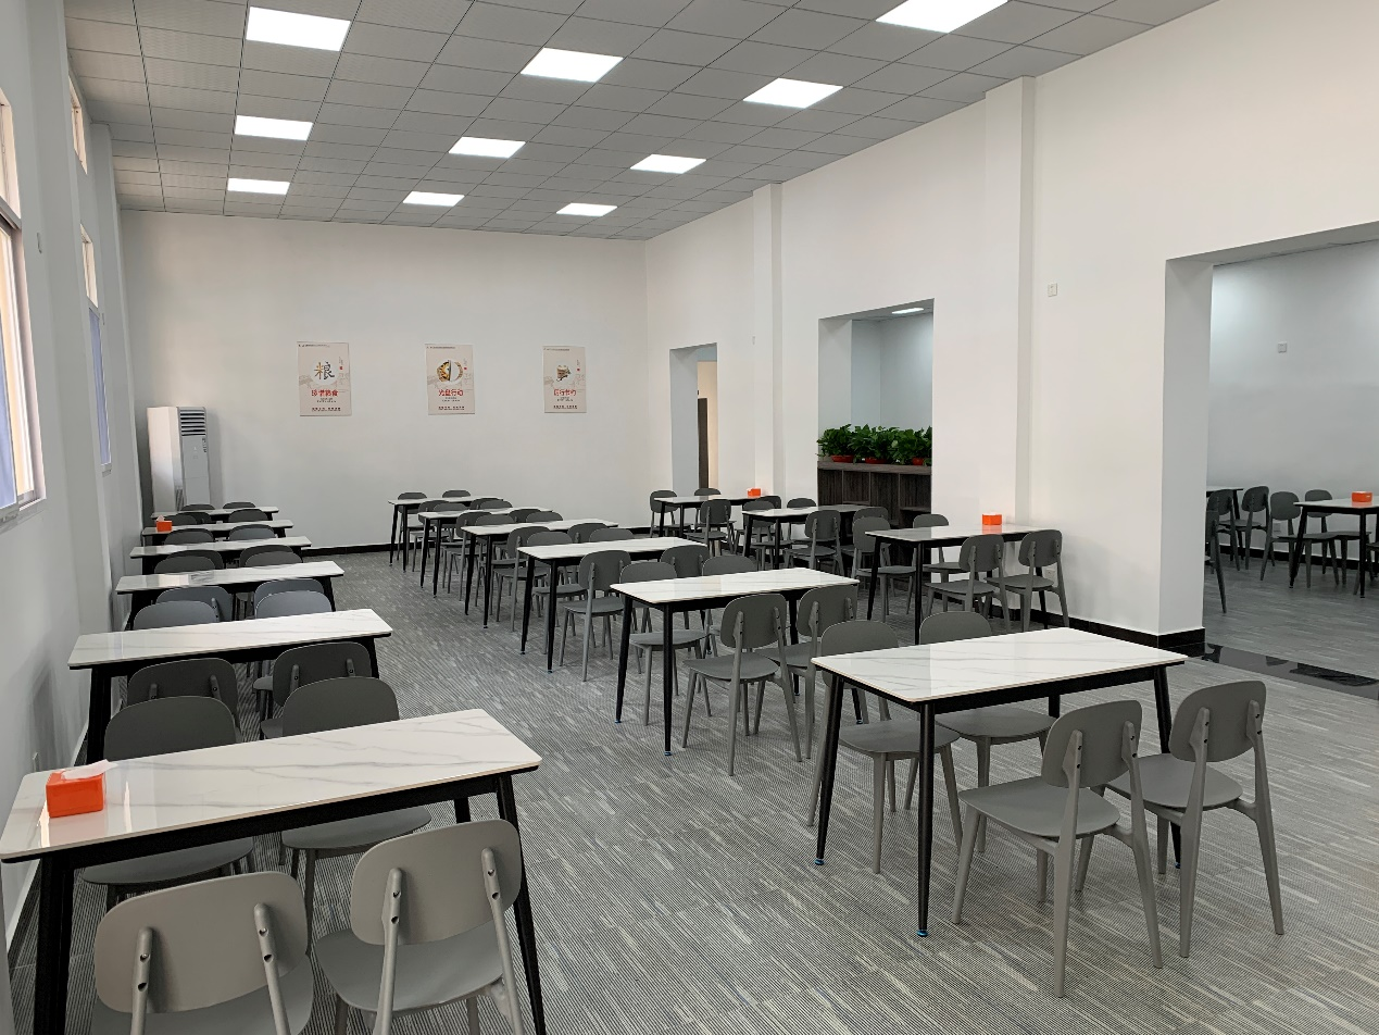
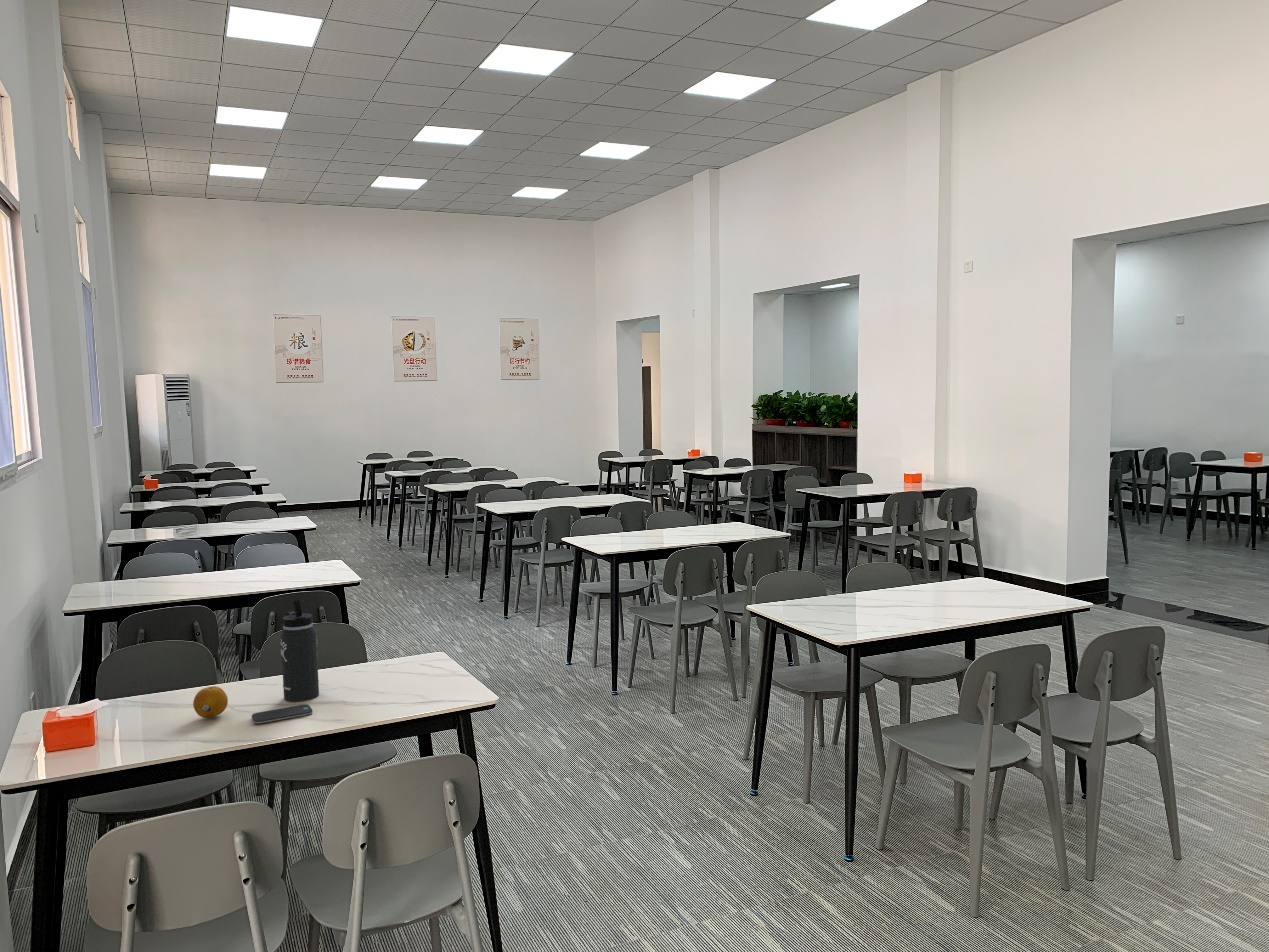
+ fruit (210, 702)
+ smartphone (282, 714)
+ thermos bottle (297, 647)
